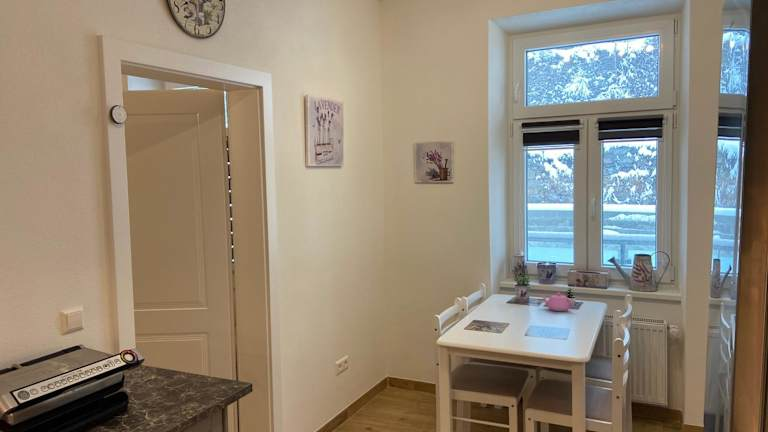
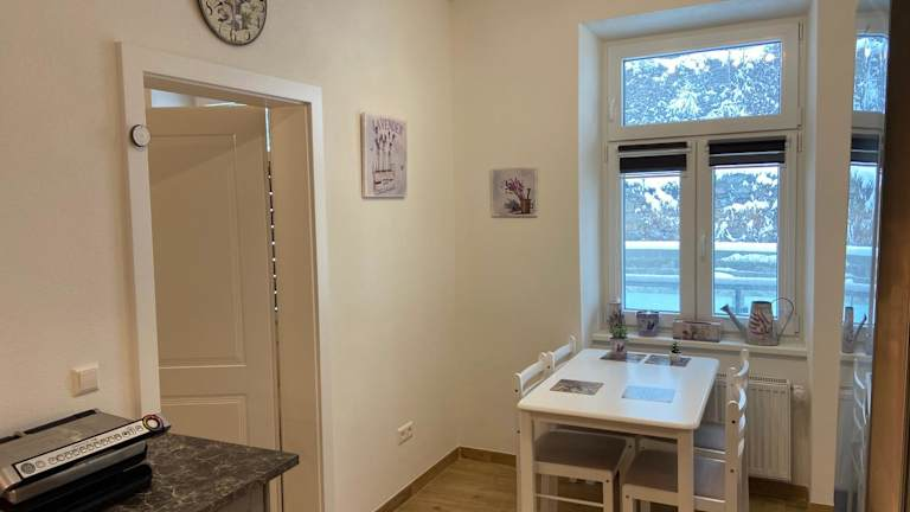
- teapot (557, 301)
